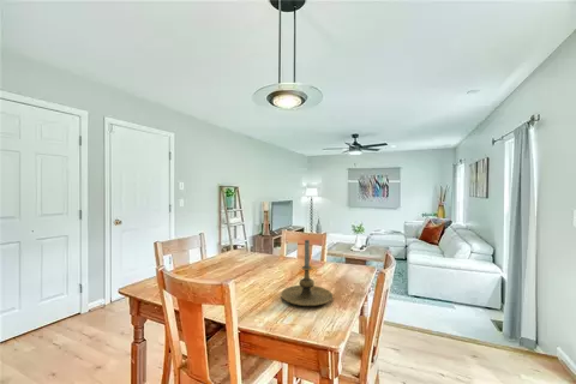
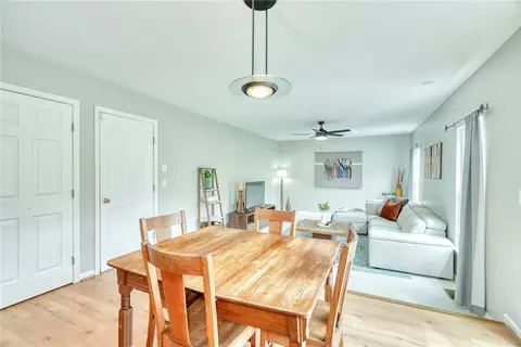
- candle holder (306, 268)
